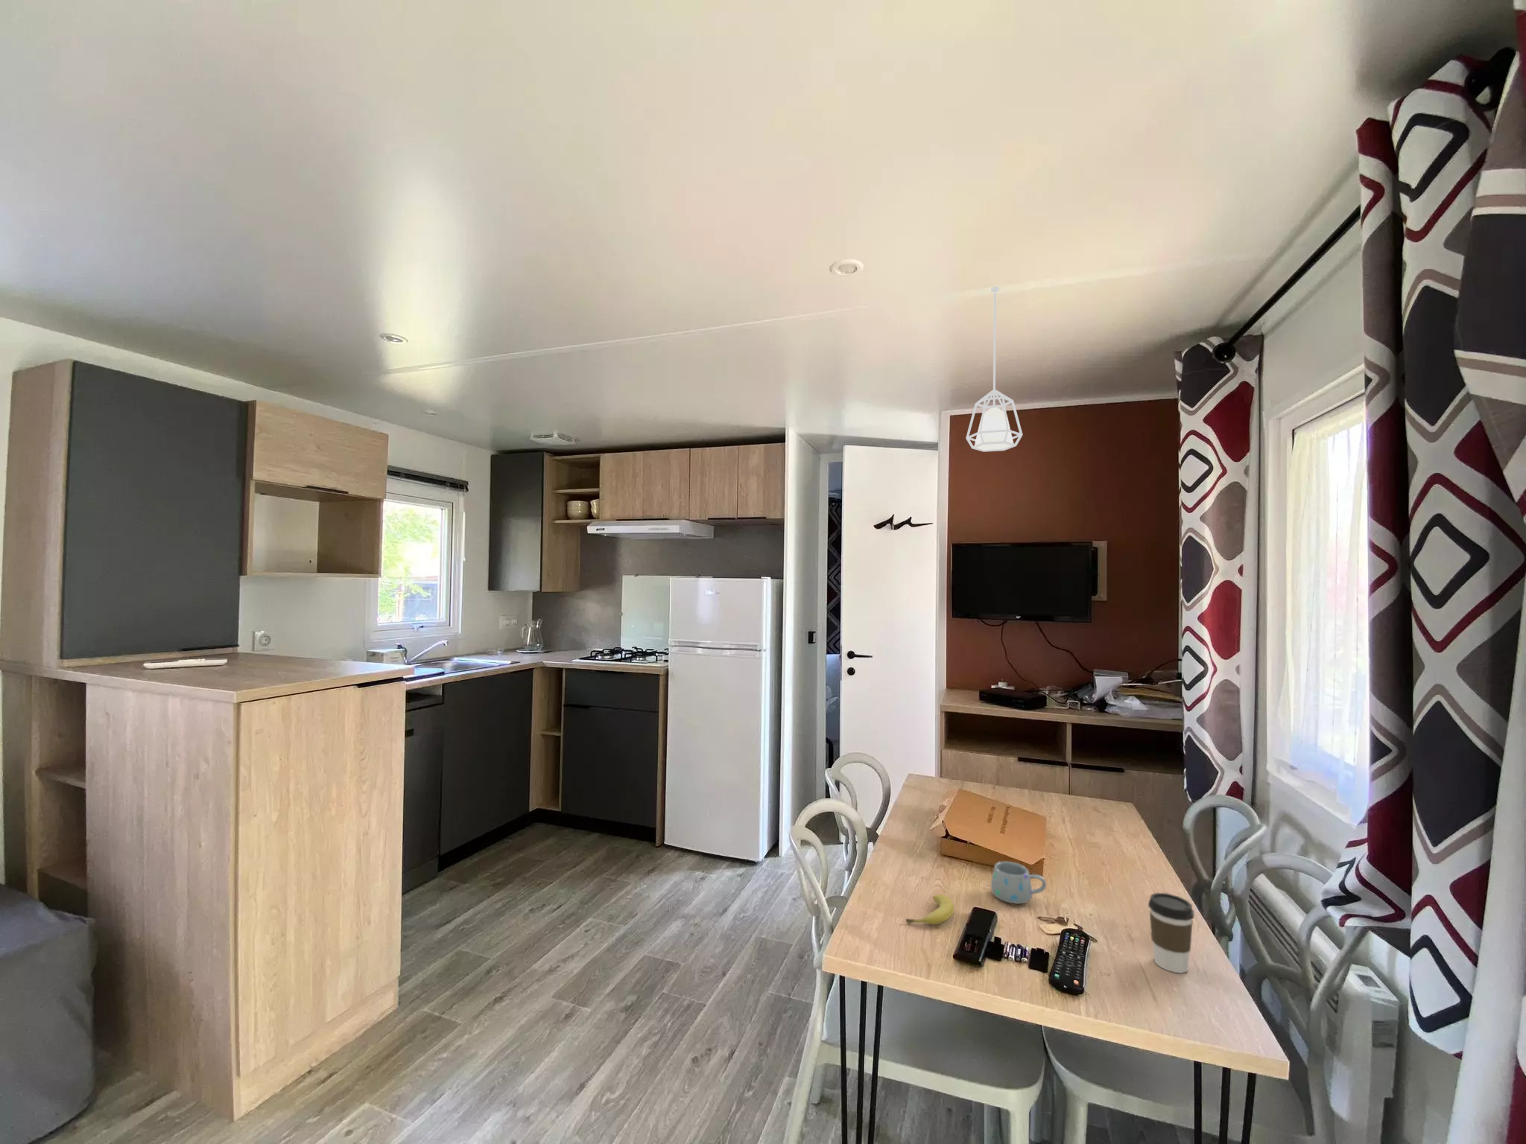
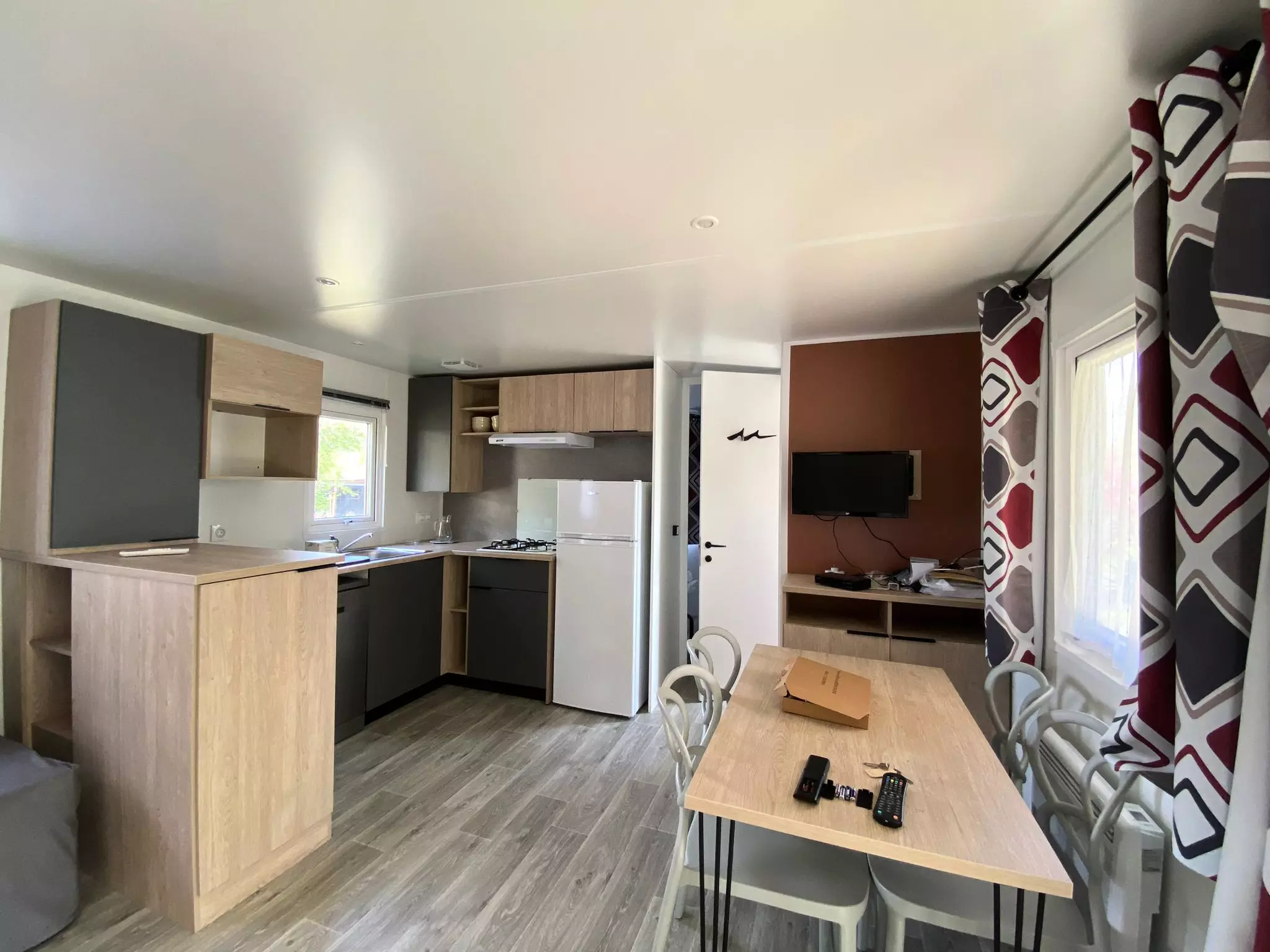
- fruit (935, 910)
- mug (1018, 884)
- pendant lamp (994, 368)
- coffee cup (1170, 933)
